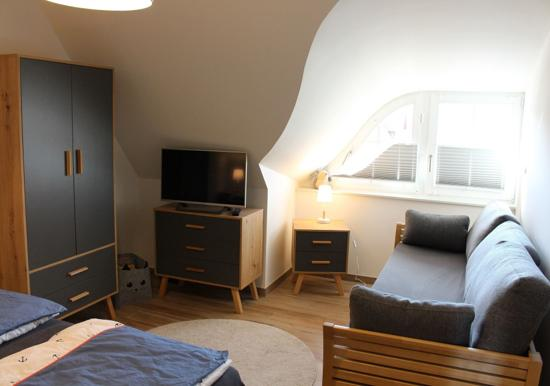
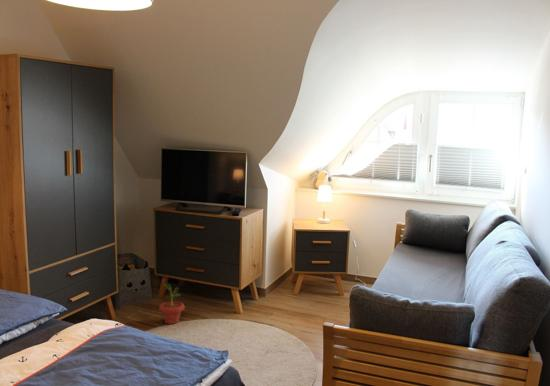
+ potted plant (171, 302)
